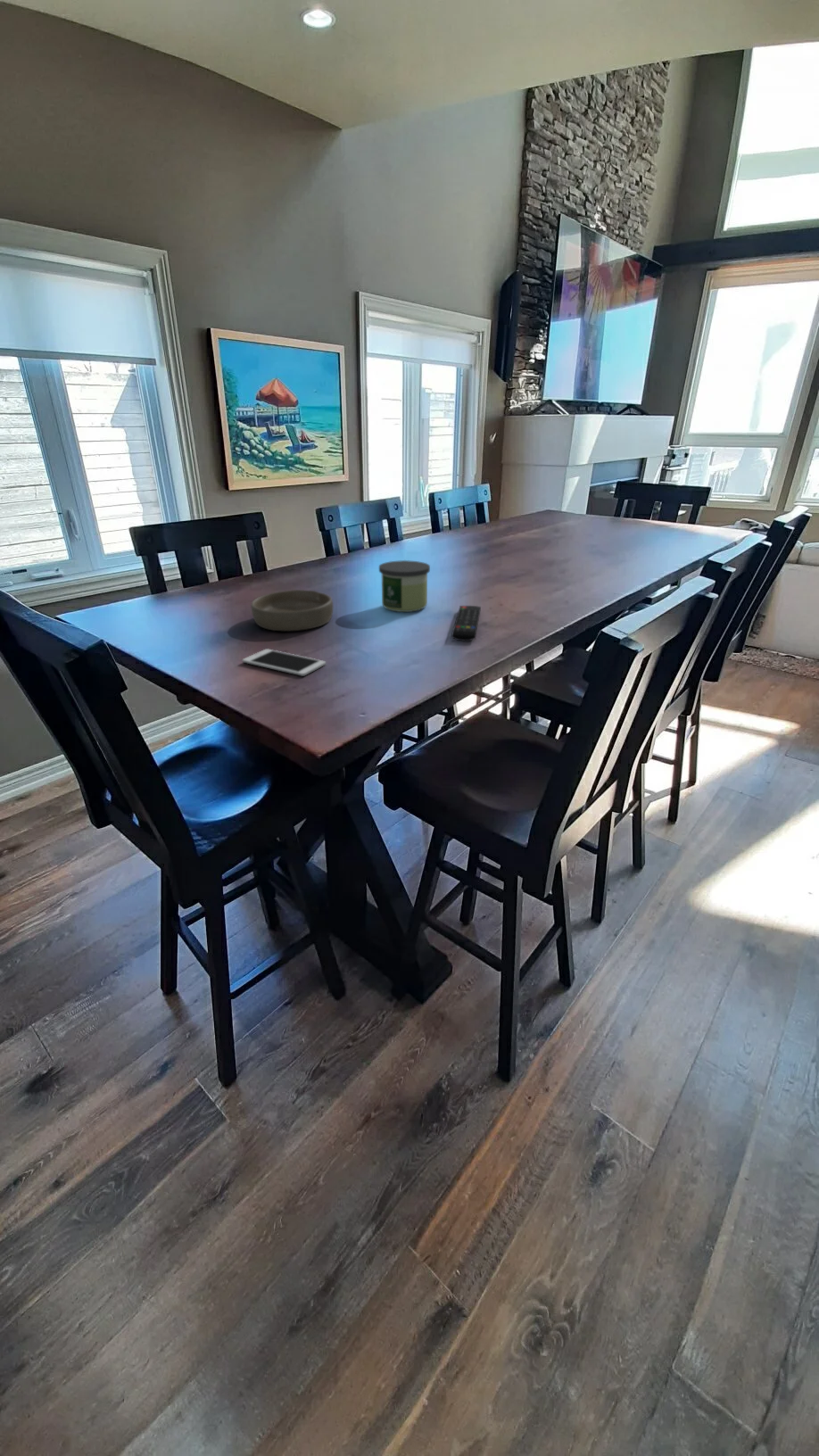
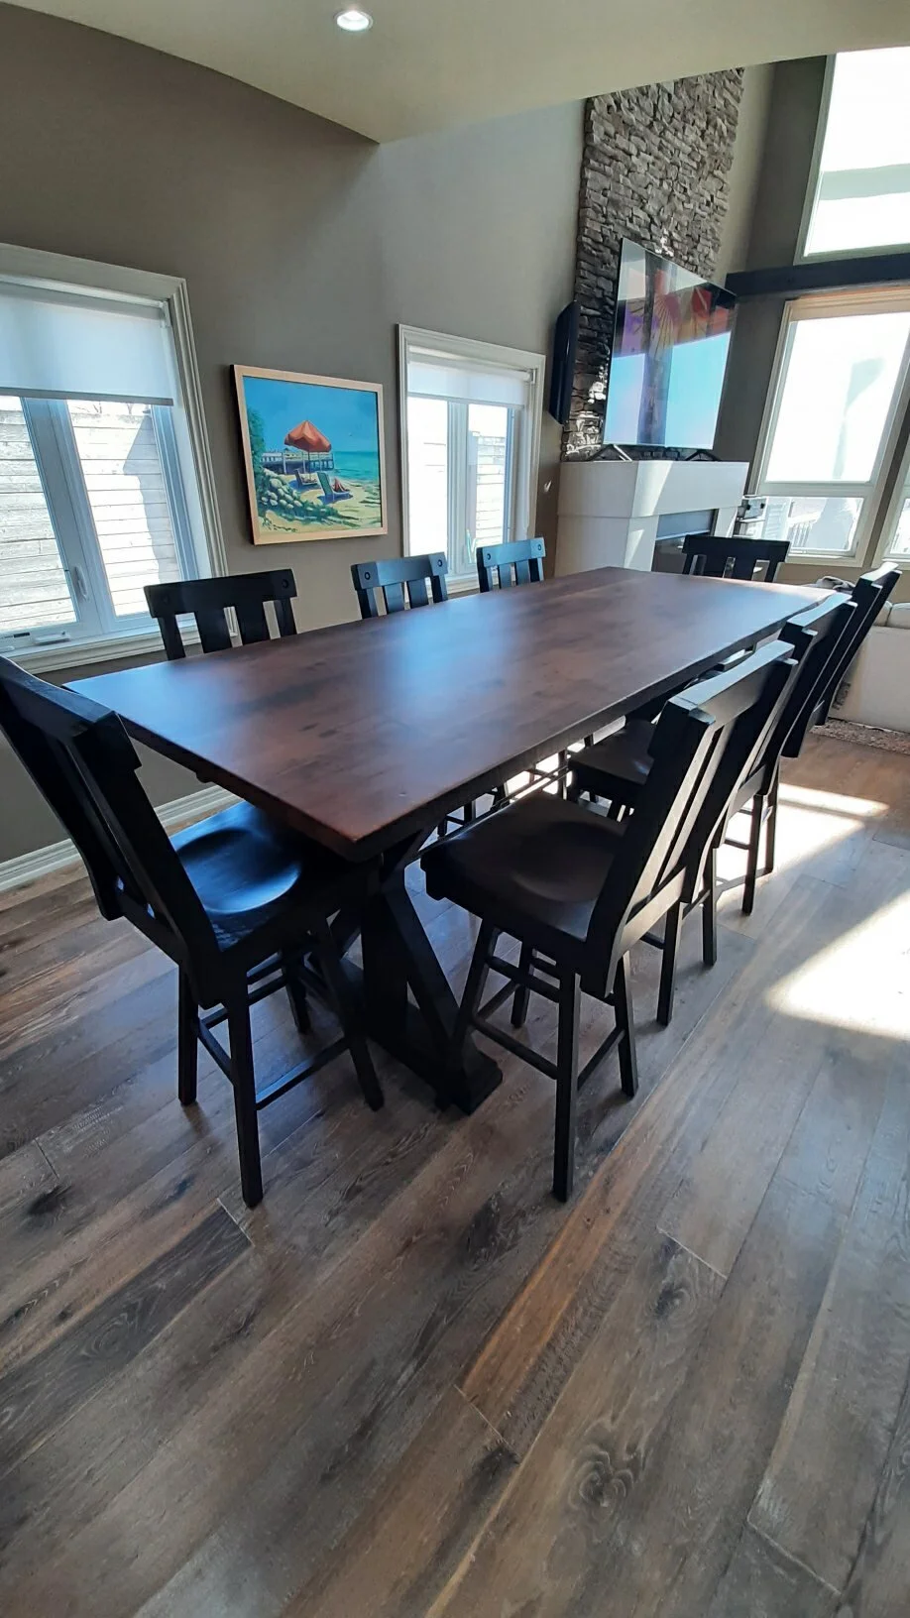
- cell phone (284, 661)
- bowl (293, 609)
- candle (404, 586)
- remote control (467, 622)
